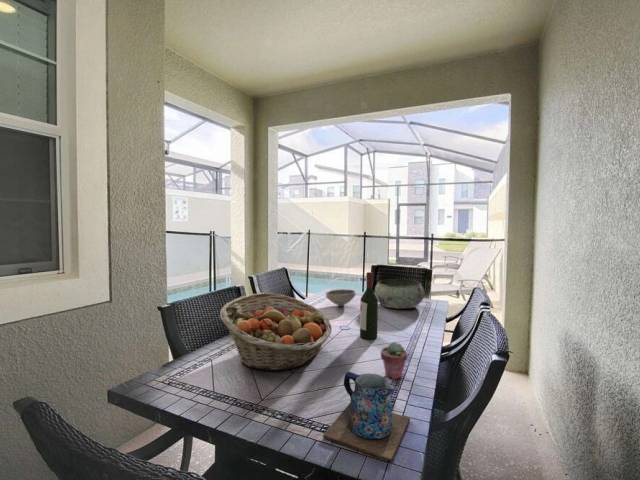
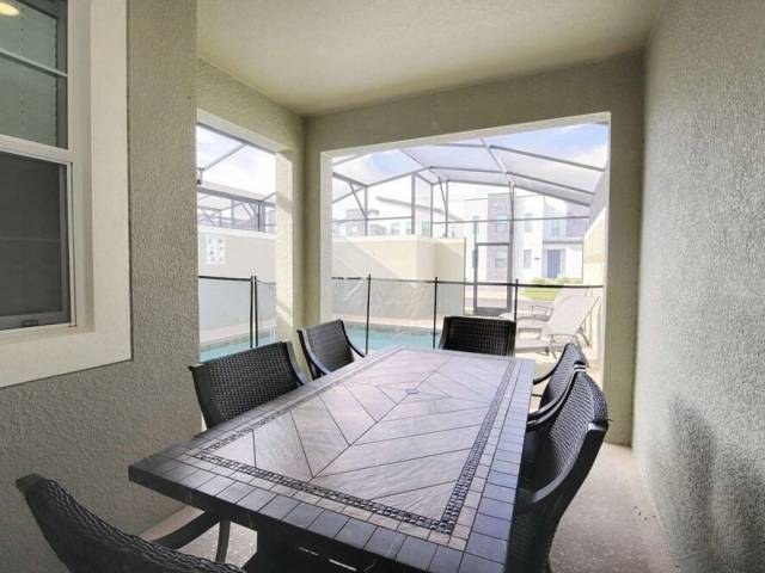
- pitcher (368, 403)
- potted succulent (393, 358)
- bowl (340, 298)
- wine bottle (369, 304)
- fruit basket (278, 326)
- bowl (398, 293)
